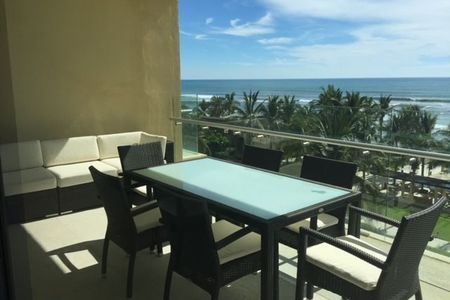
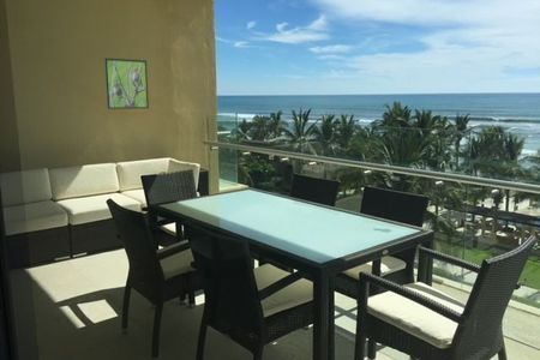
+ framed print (127, 84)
